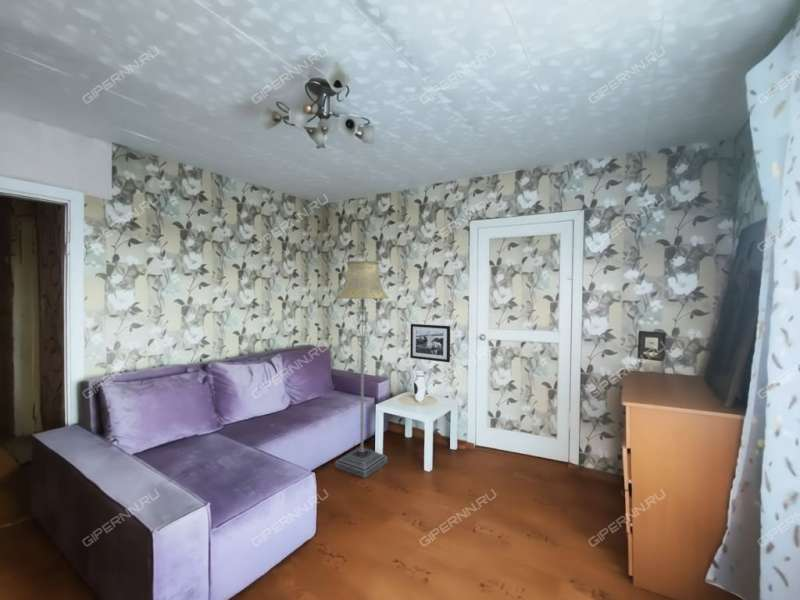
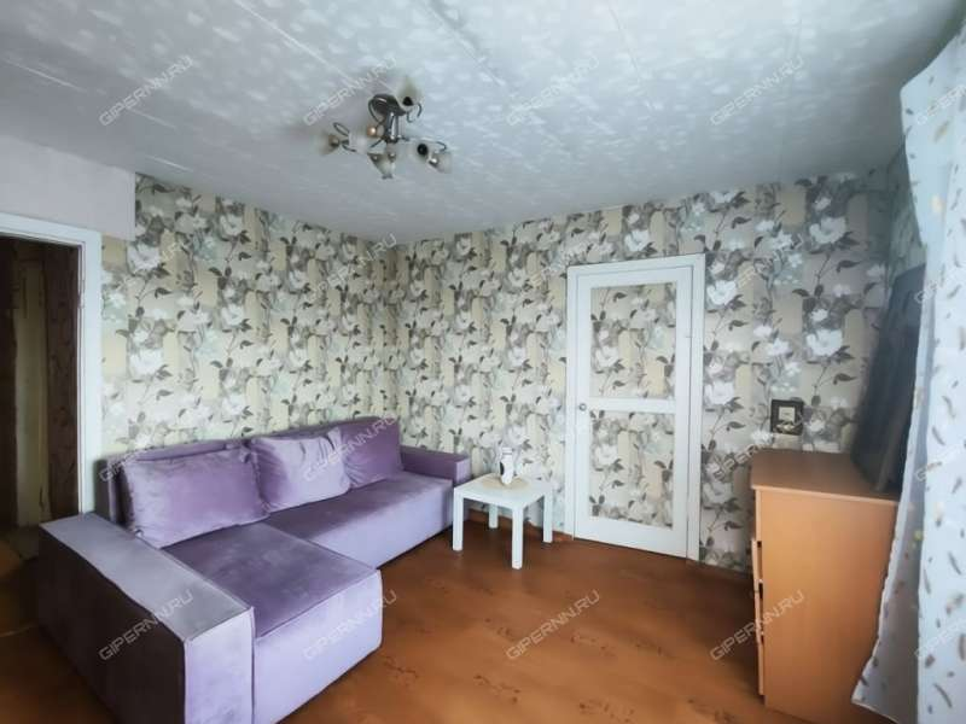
- floor lamp (362, 364)
- picture frame (429, 342)
